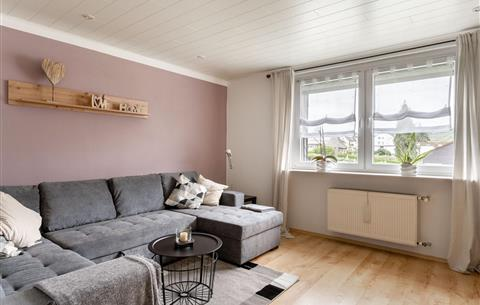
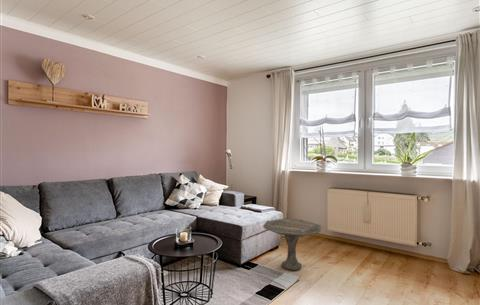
+ side table (291, 244)
